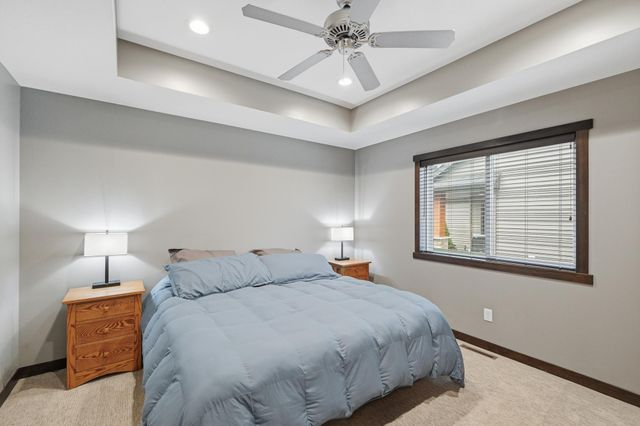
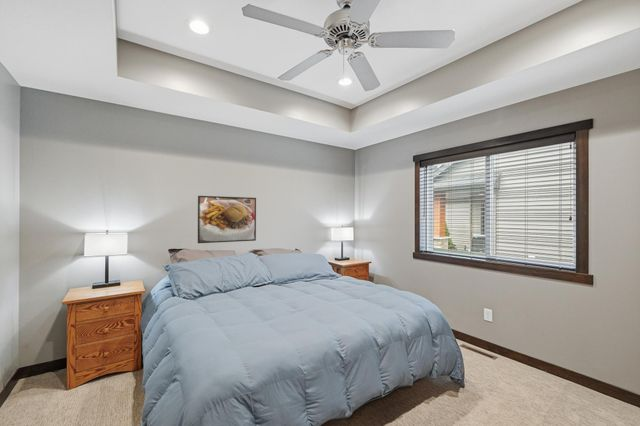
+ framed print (228, 219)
